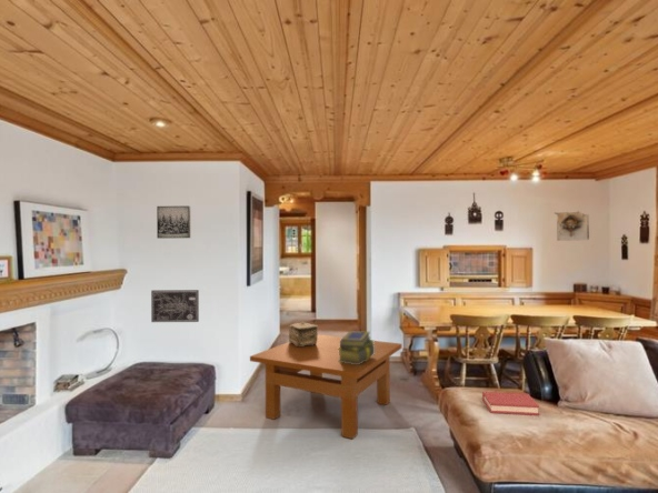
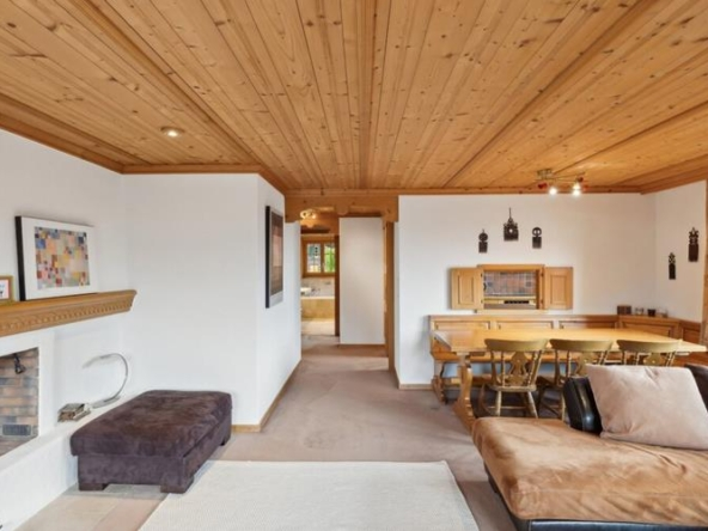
- wall art (173, 222)
- cuckoo clock (569, 225)
- decorative box (302, 332)
- wall art (175, 305)
- hardback book (509, 402)
- table (330, 379)
- stack of books (357, 346)
